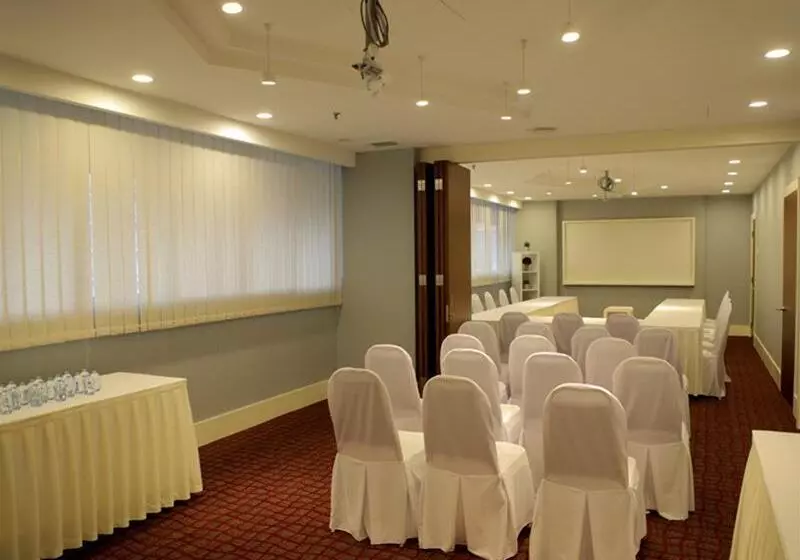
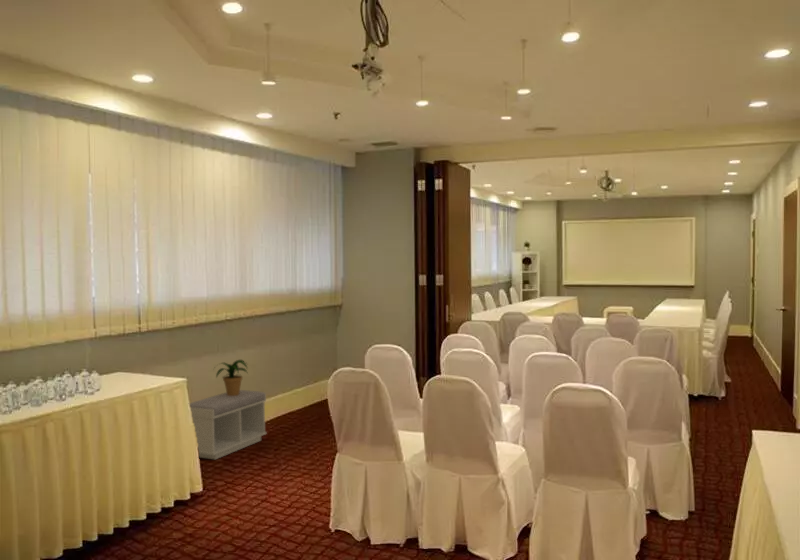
+ potted plant (233, 377)
+ bench (226, 422)
